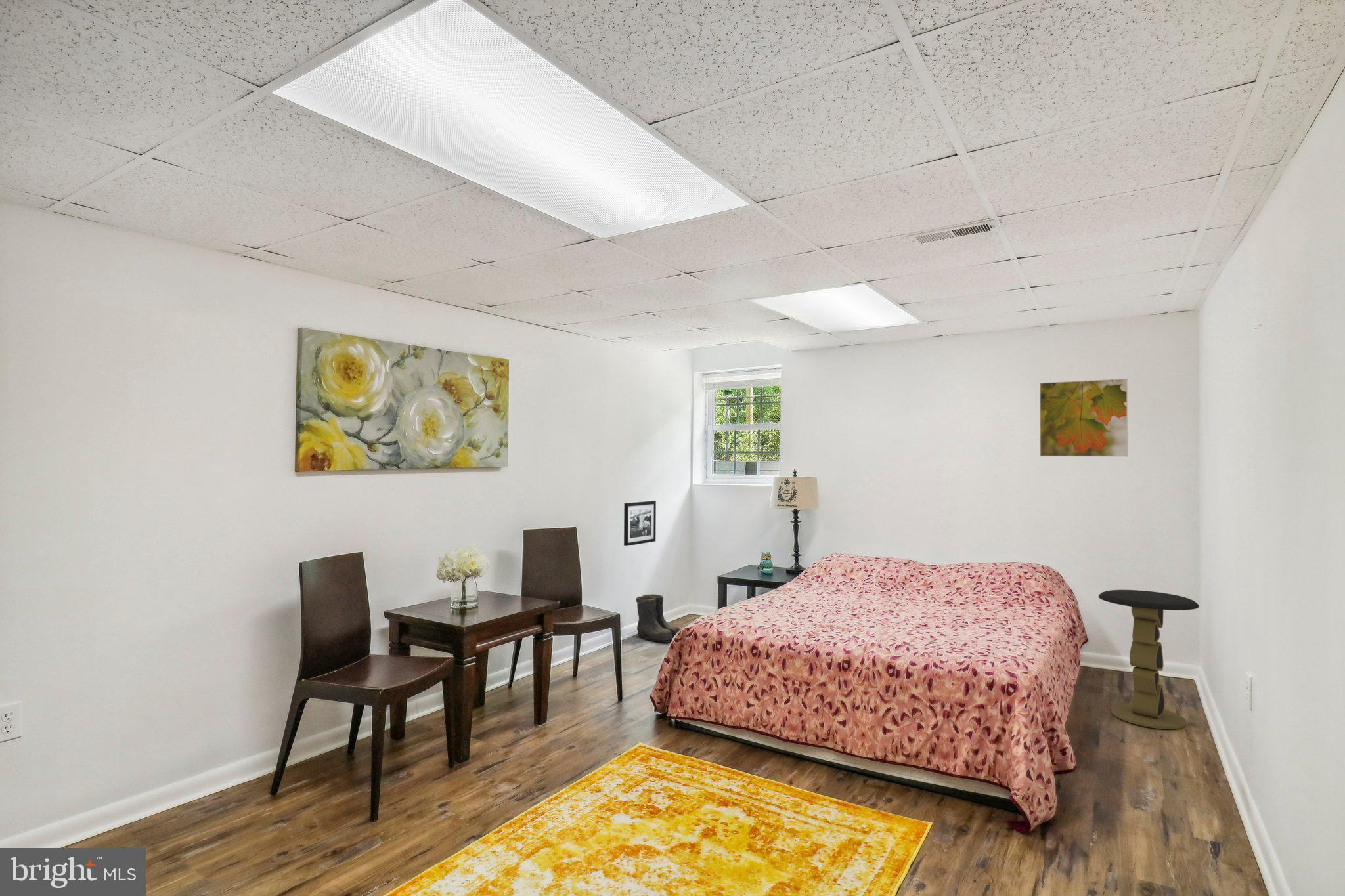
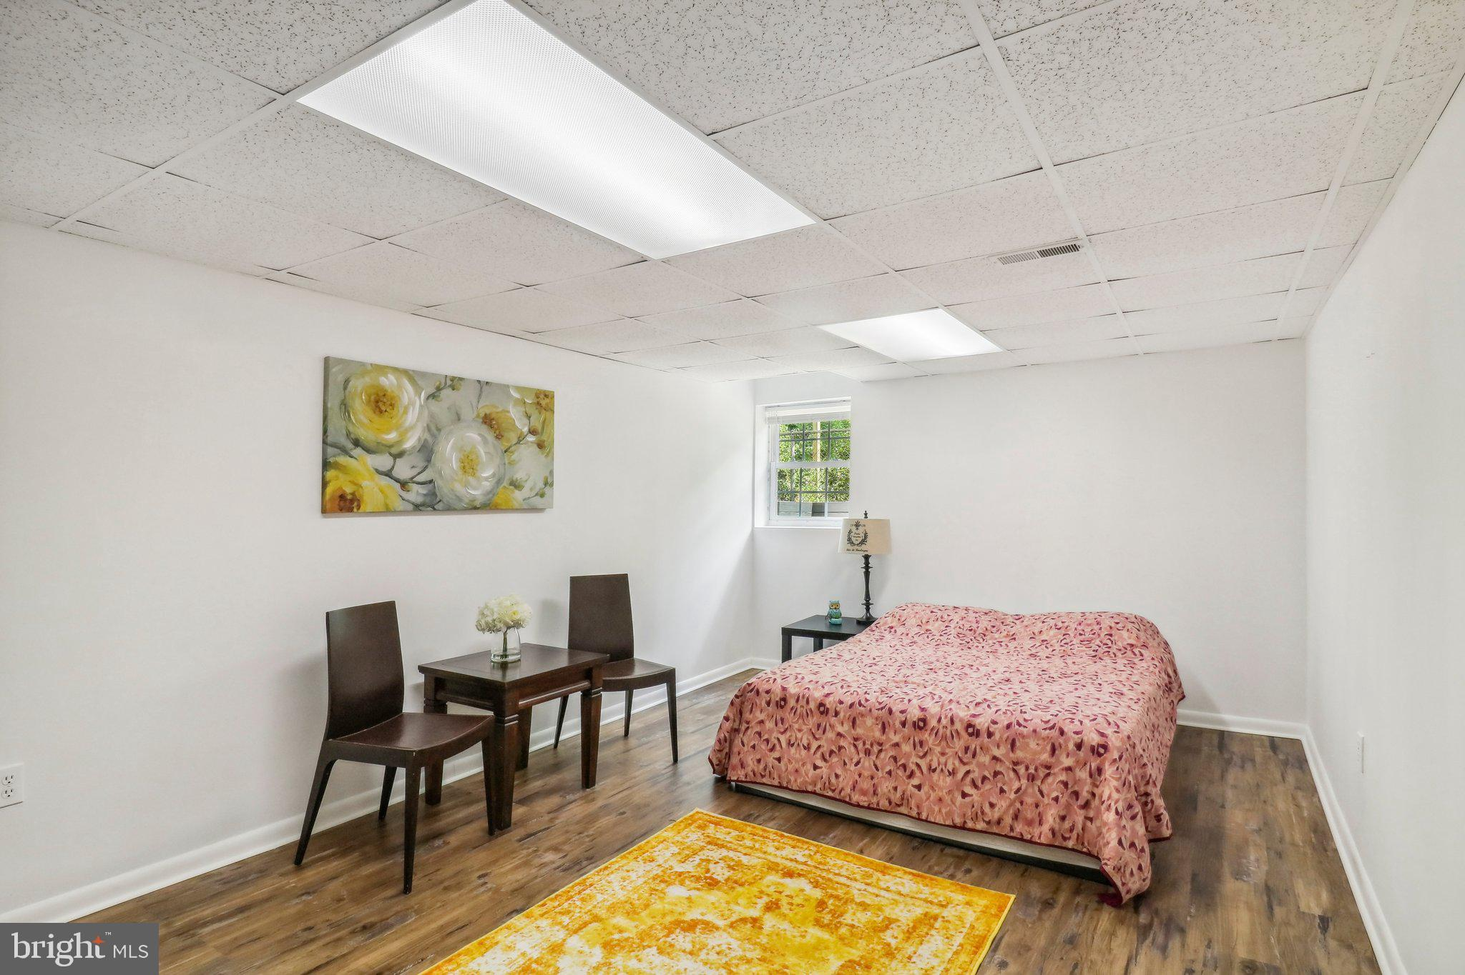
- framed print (1082, 418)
- boots (658, 617)
- picture frame (640, 523)
- side table (1147, 656)
